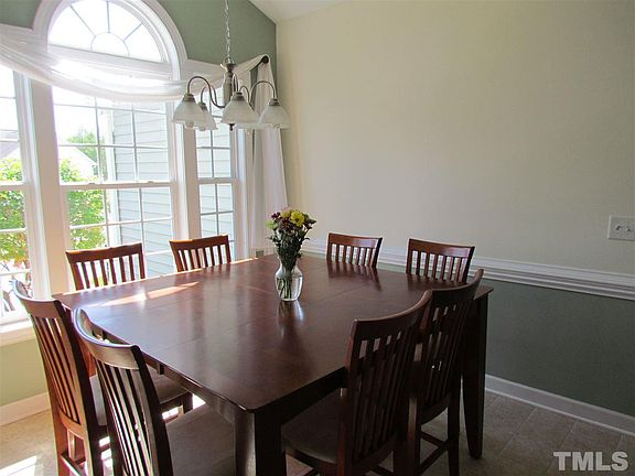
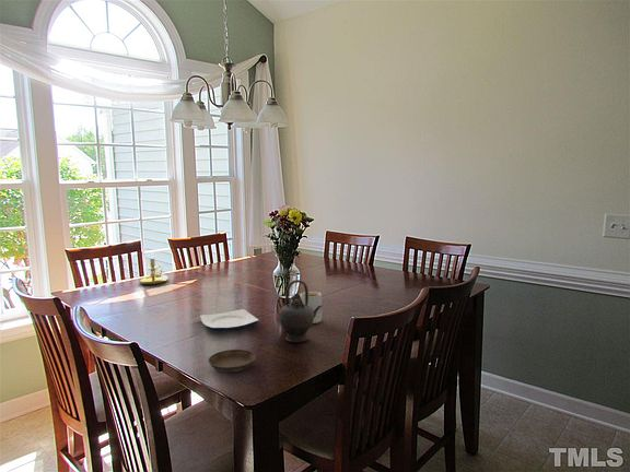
+ mug (310, 305)
+ plate (229, 320)
+ candle holder (153, 264)
+ teapot (301, 309)
+ saucer (232, 362)
